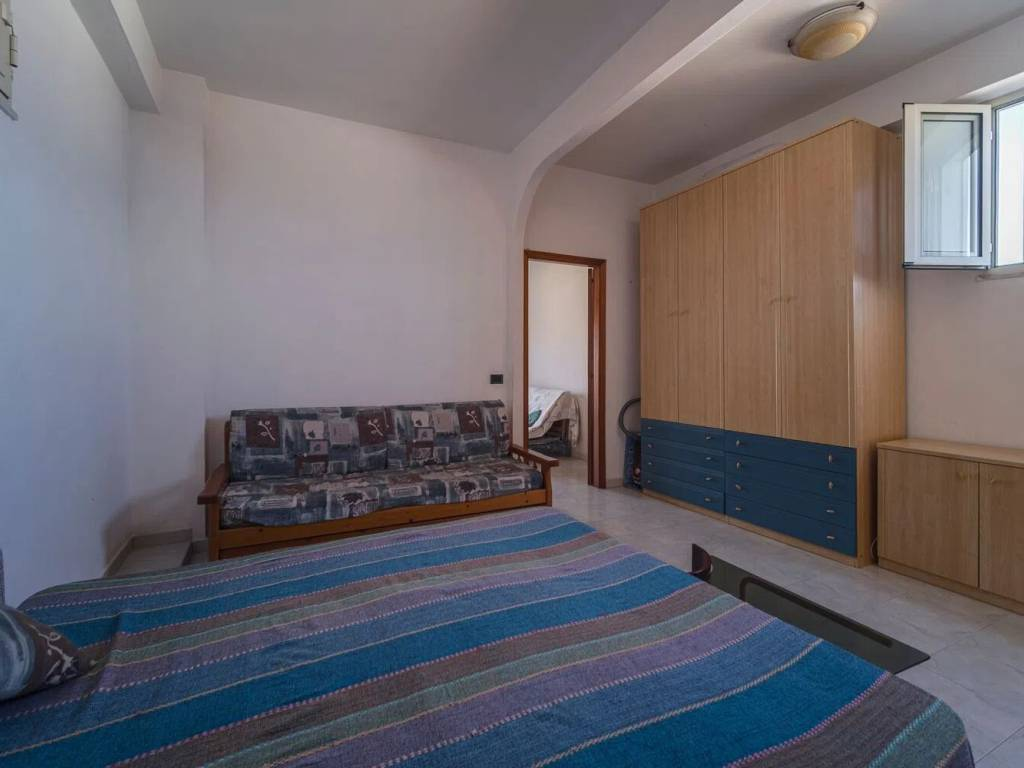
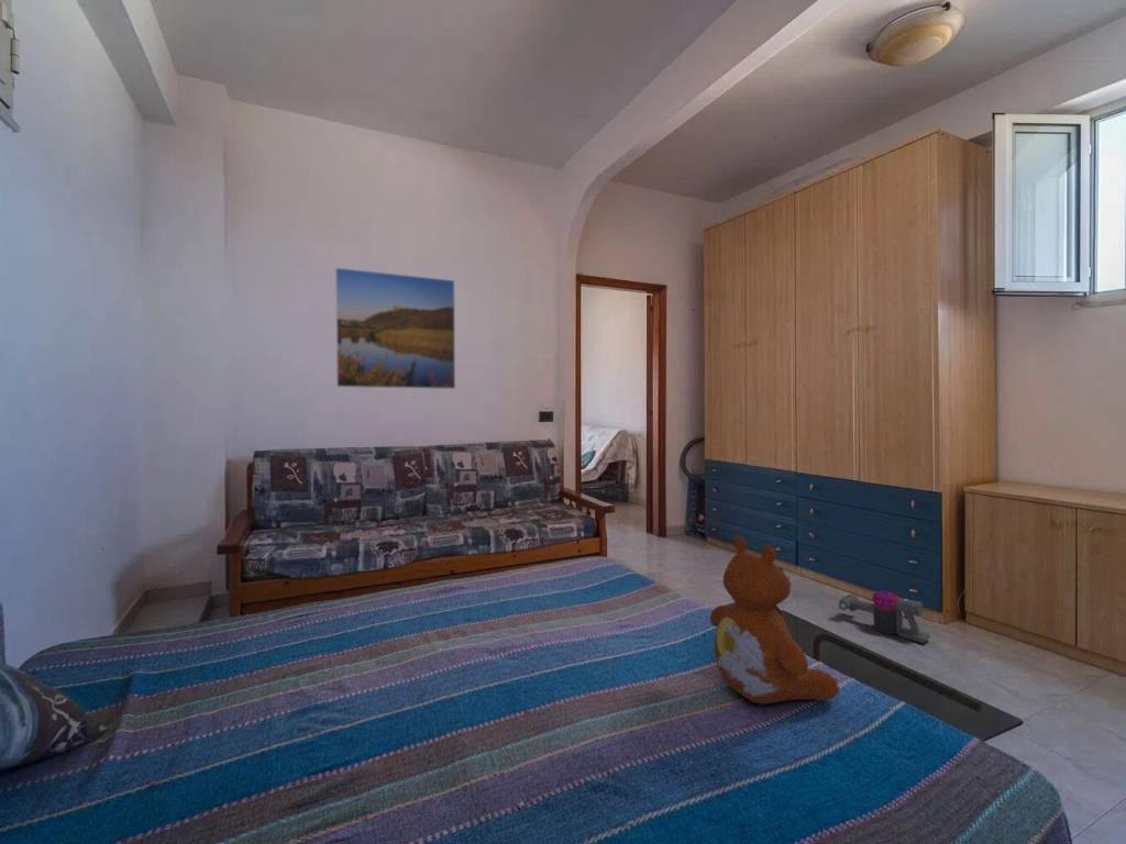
+ vacuum cleaner (883, 610)
+ teddy bear (772, 614)
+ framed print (398, 331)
